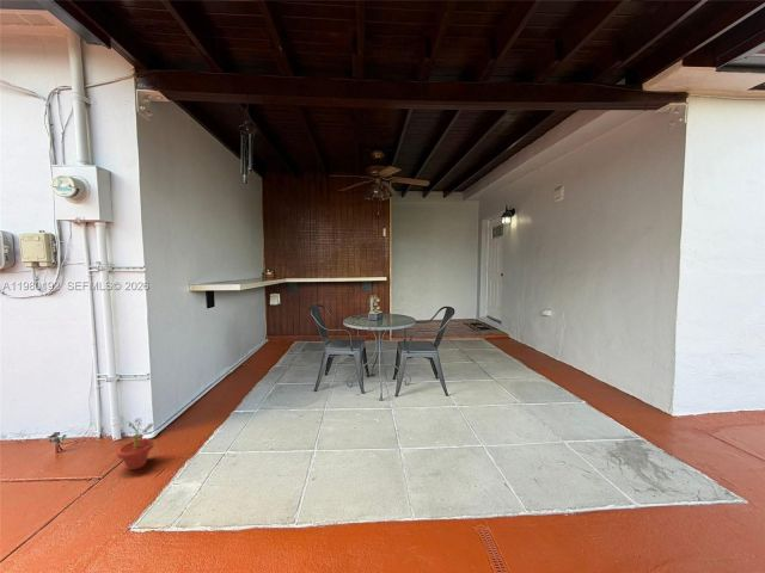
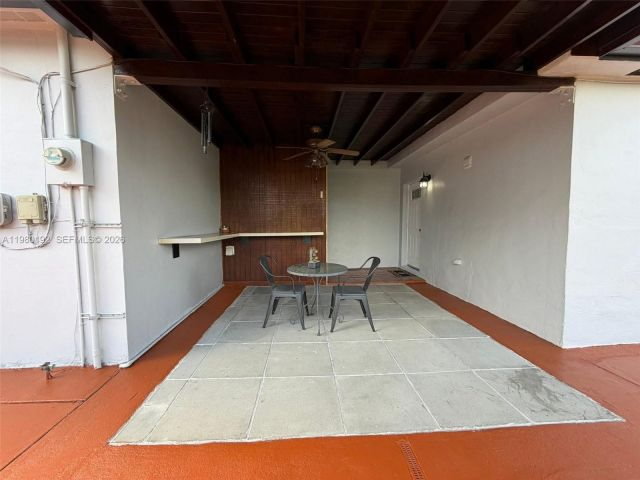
- potted plant (135, 442)
